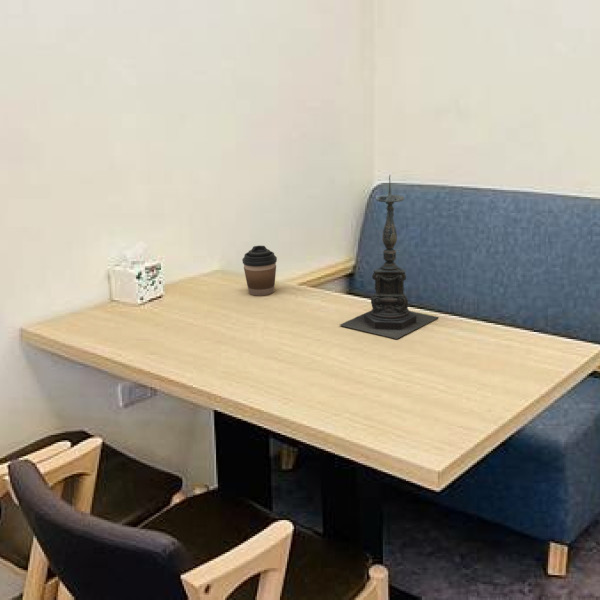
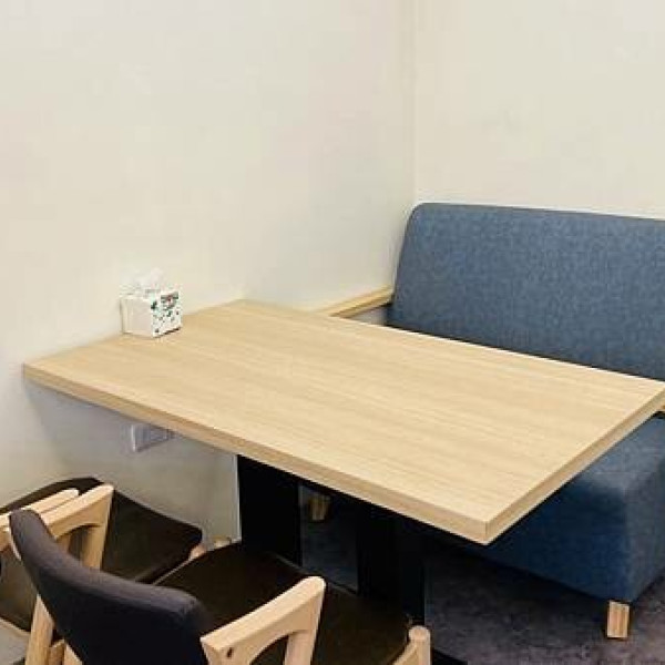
- coffee cup (260, 270)
- candle holder (388, 249)
